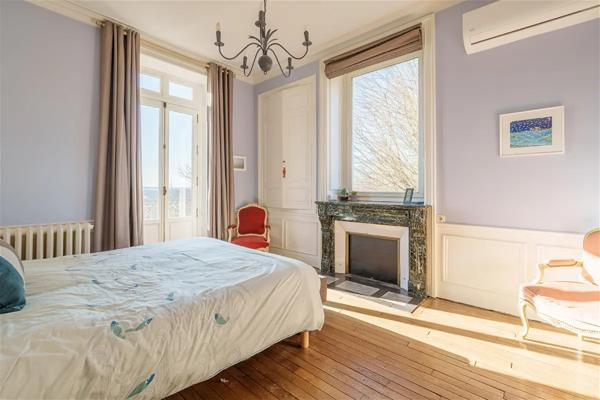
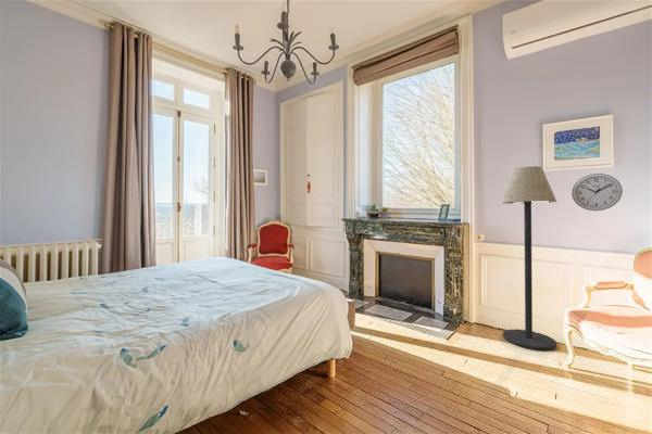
+ floor lamp (528, 254)
+ wall clock (595, 192)
